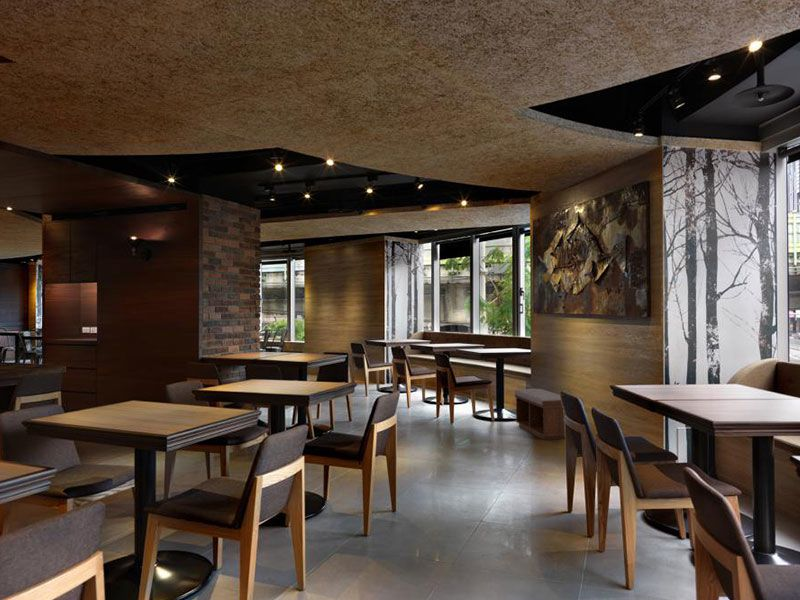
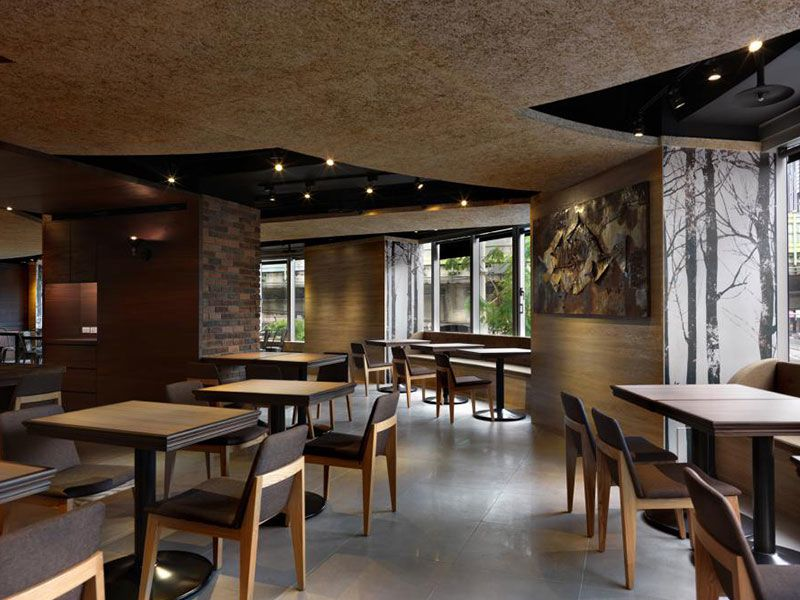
- bench (541, 412)
